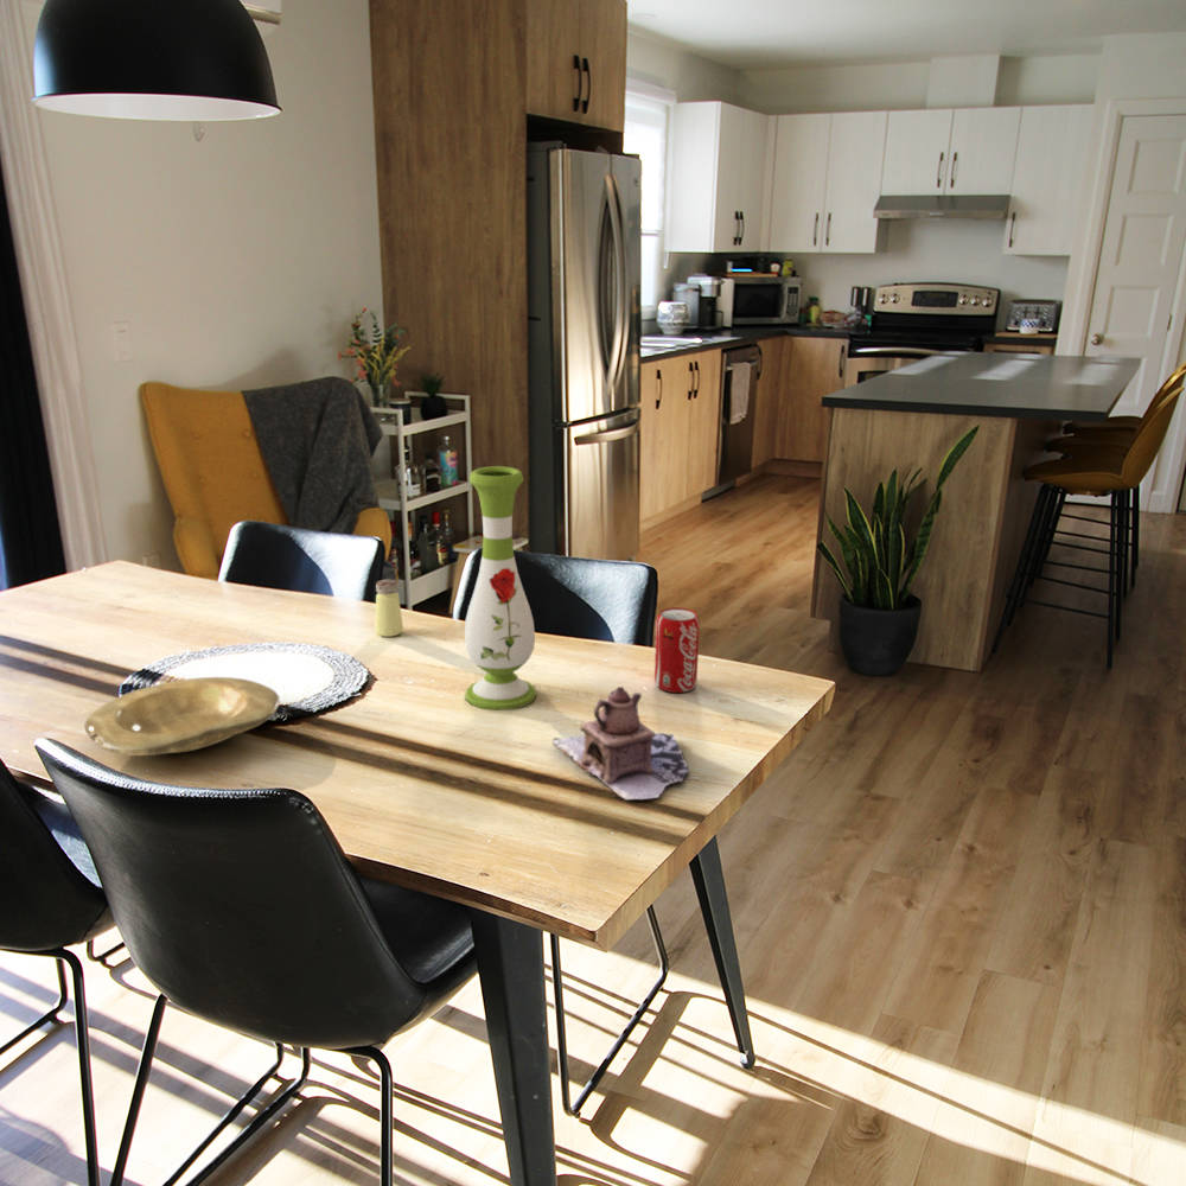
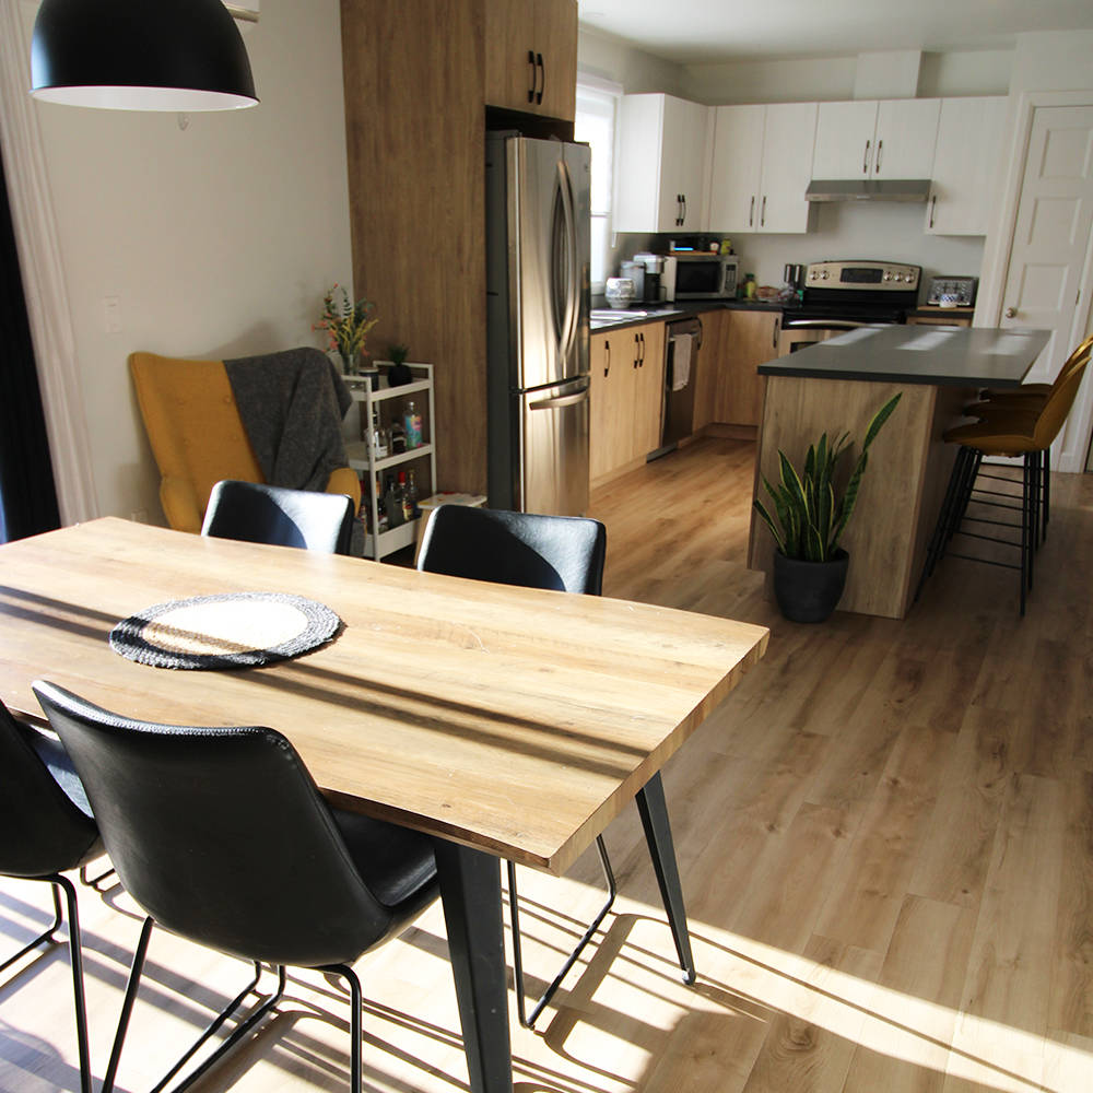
- saltshaker (388, 606)
- beverage can (676, 650)
- vase (498, 587)
- plate (185, 718)
- teapot (624, 728)
